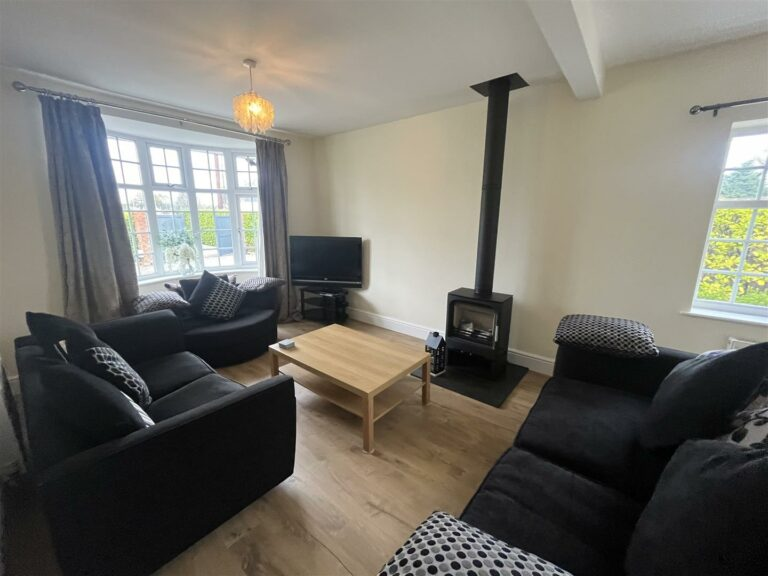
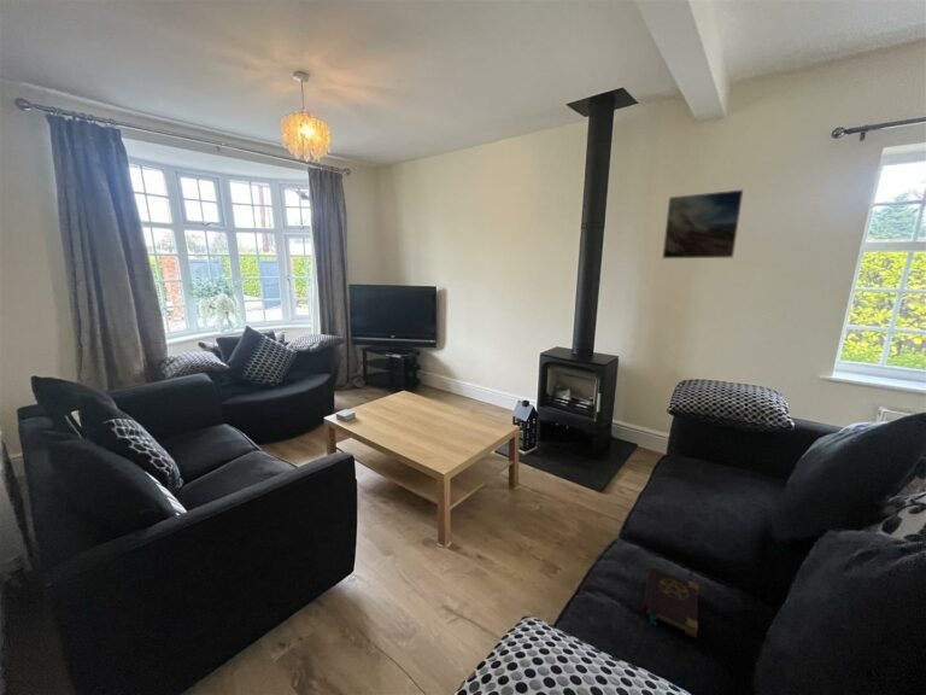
+ book (670, 598)
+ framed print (699, 226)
